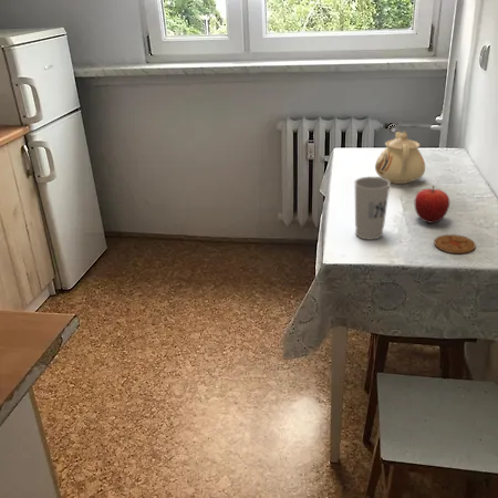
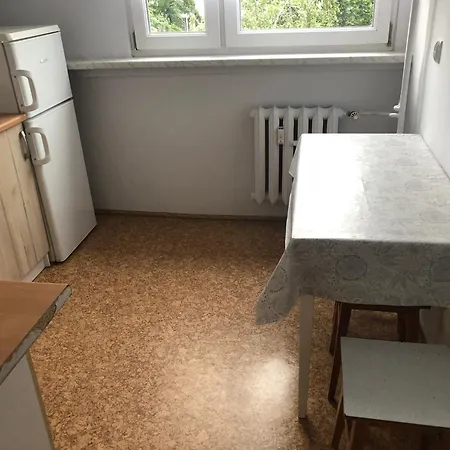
- fruit (432, 204)
- cup (370, 208)
- coaster (454, 243)
- teapot (401, 155)
